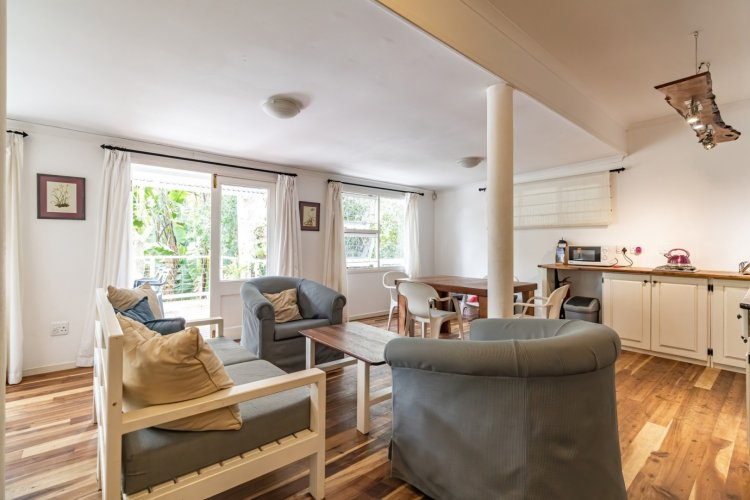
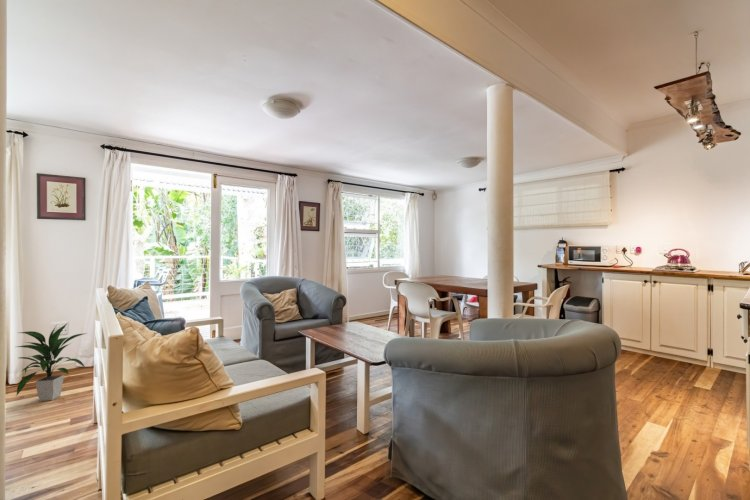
+ indoor plant (46, 361)
